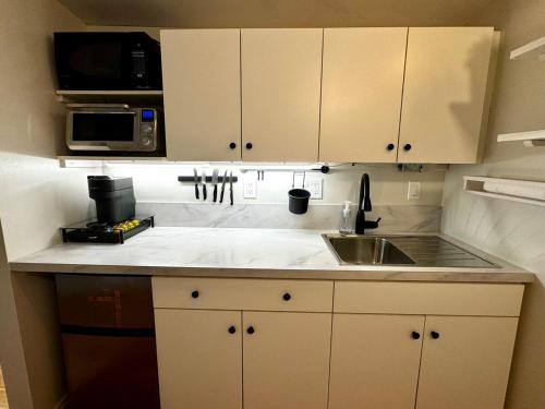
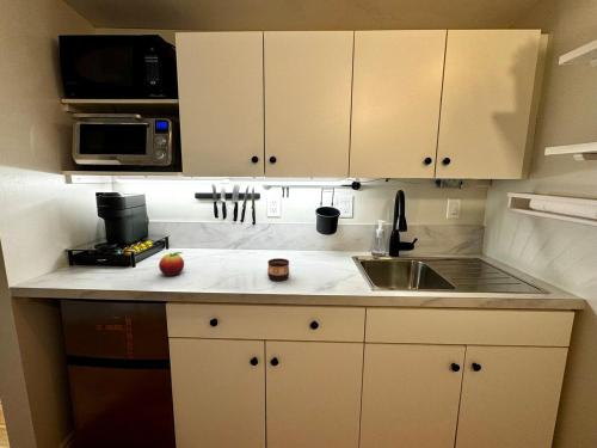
+ fruit (171, 263)
+ cup (278, 269)
